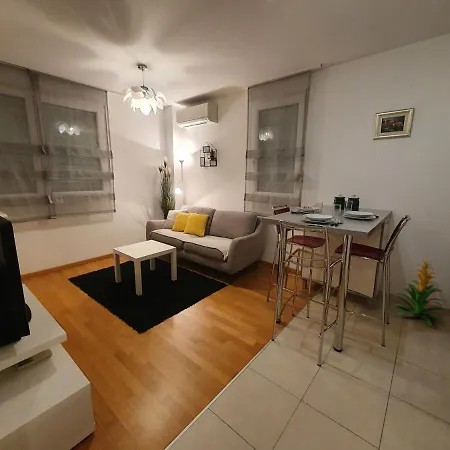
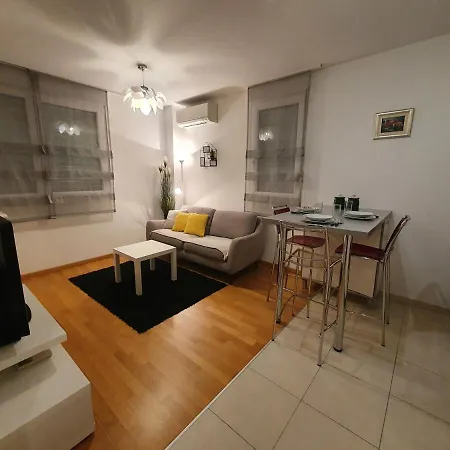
- indoor plant (422, 286)
